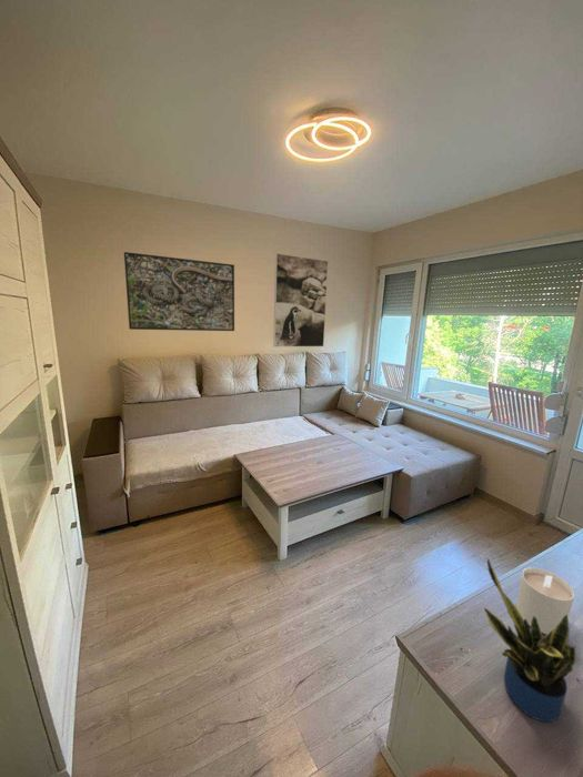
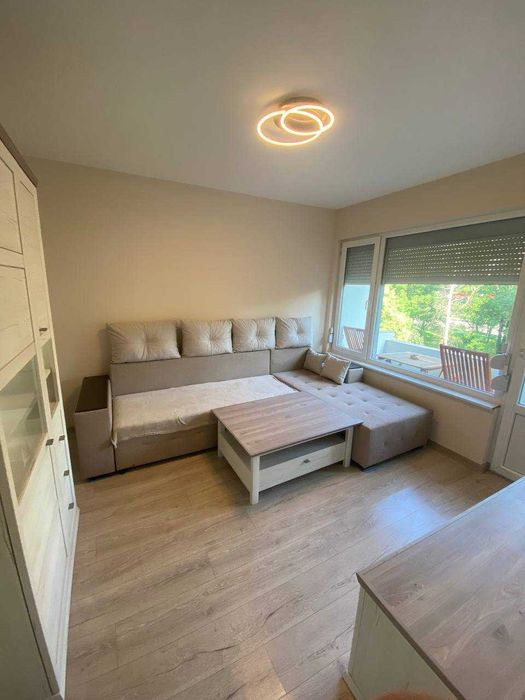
- potted plant (523, 640)
- candle (544, 597)
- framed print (301, 303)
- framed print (184, 295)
